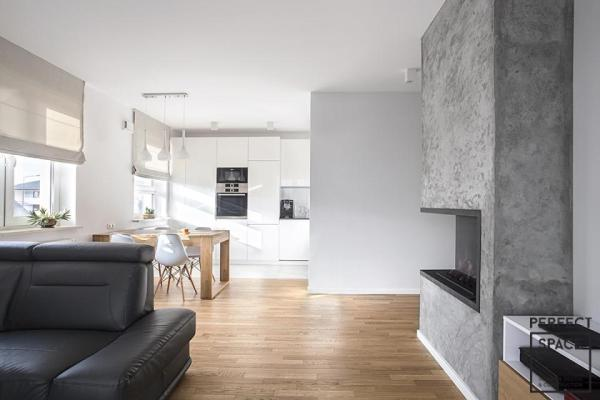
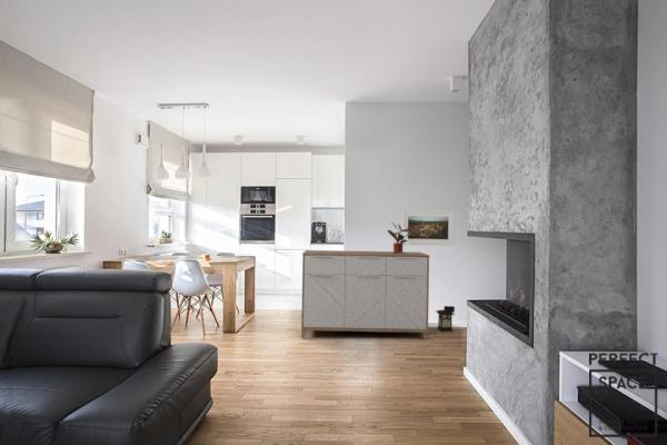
+ potted plant (400, 237)
+ lantern (446, 317)
+ sideboard (364, 293)
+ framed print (428, 227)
